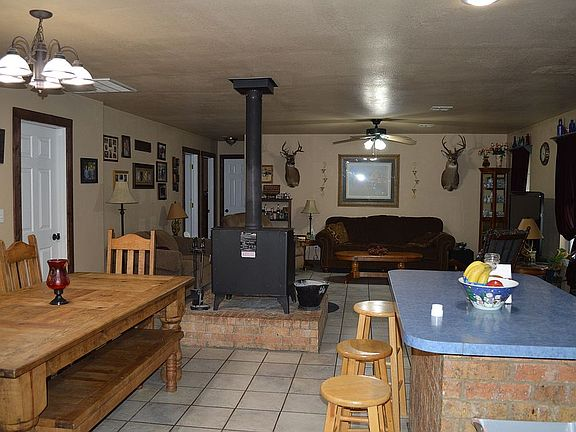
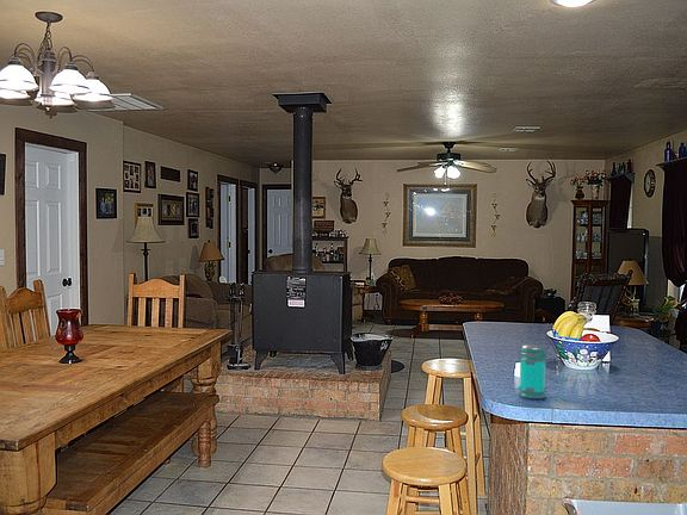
+ jar (532, 370)
